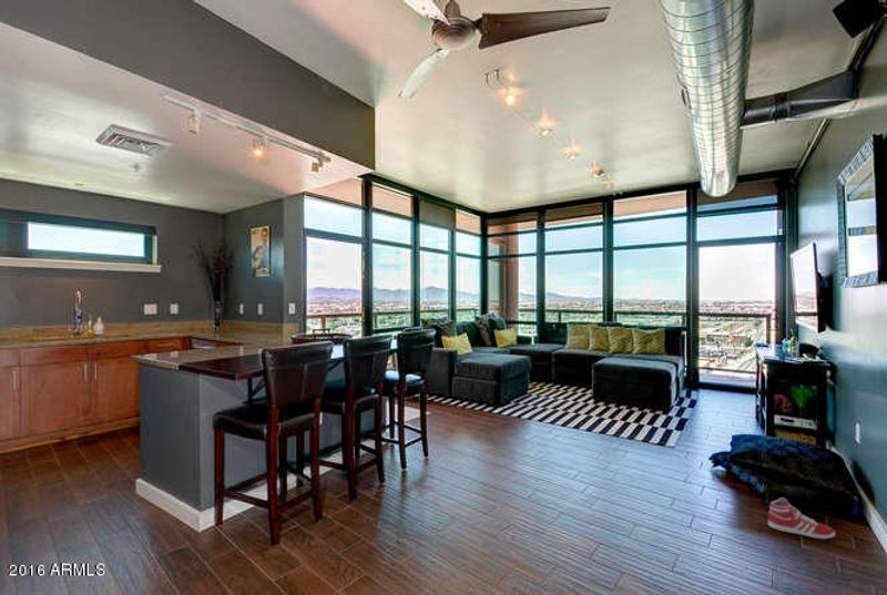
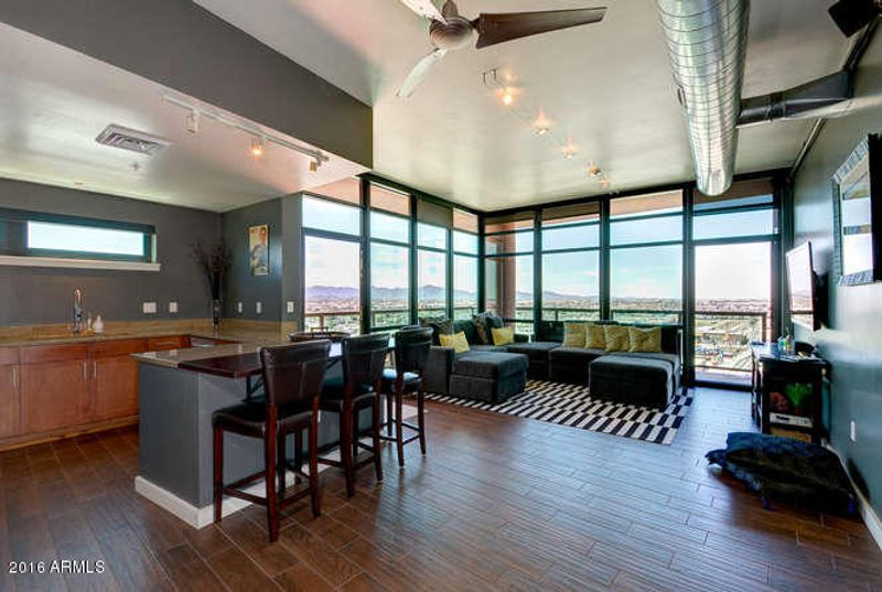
- sneaker (801, 516)
